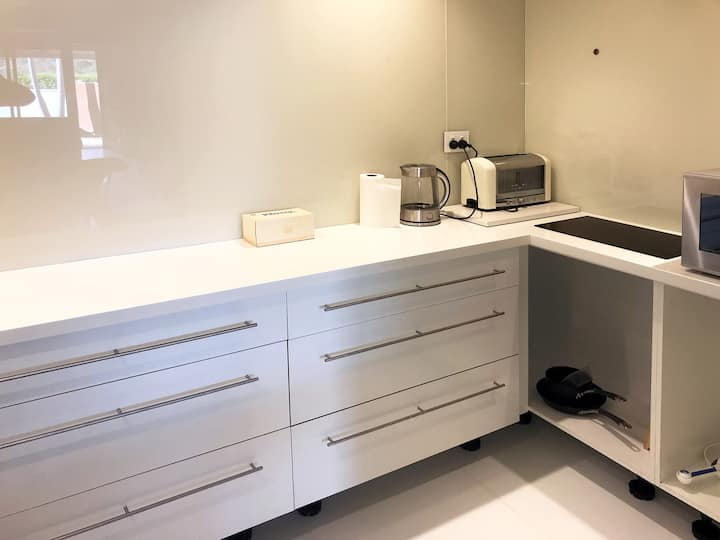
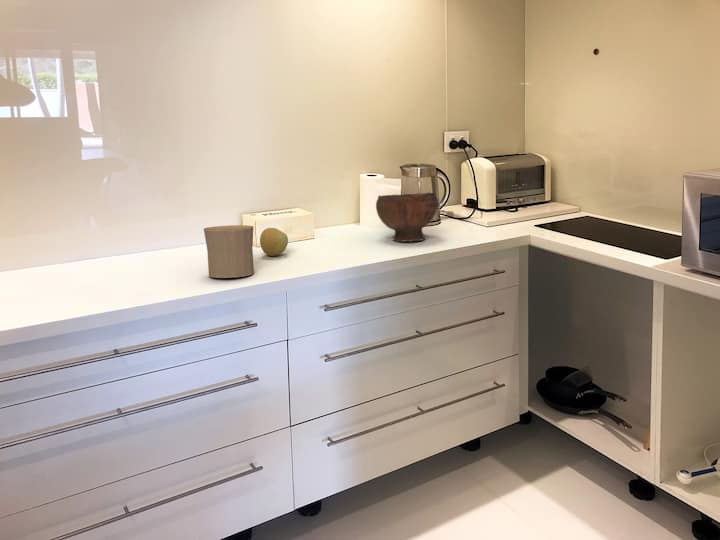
+ apple (273, 241)
+ cup (230, 250)
+ bowl (406, 216)
